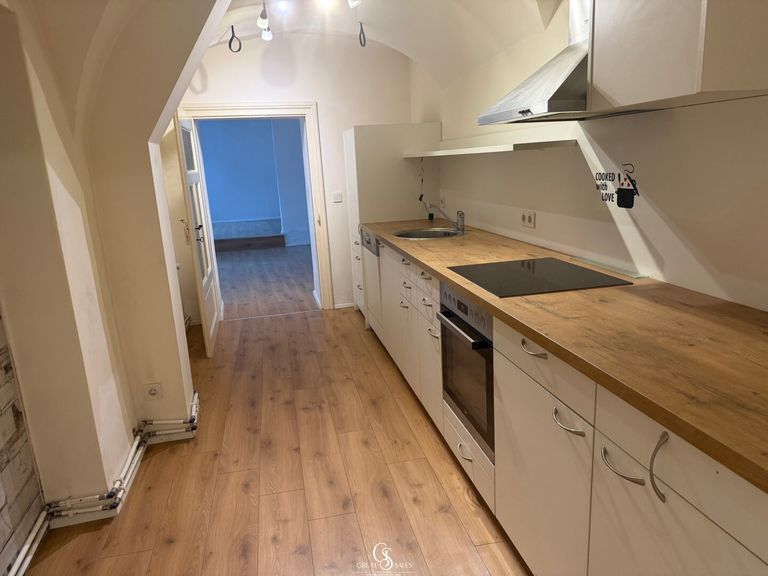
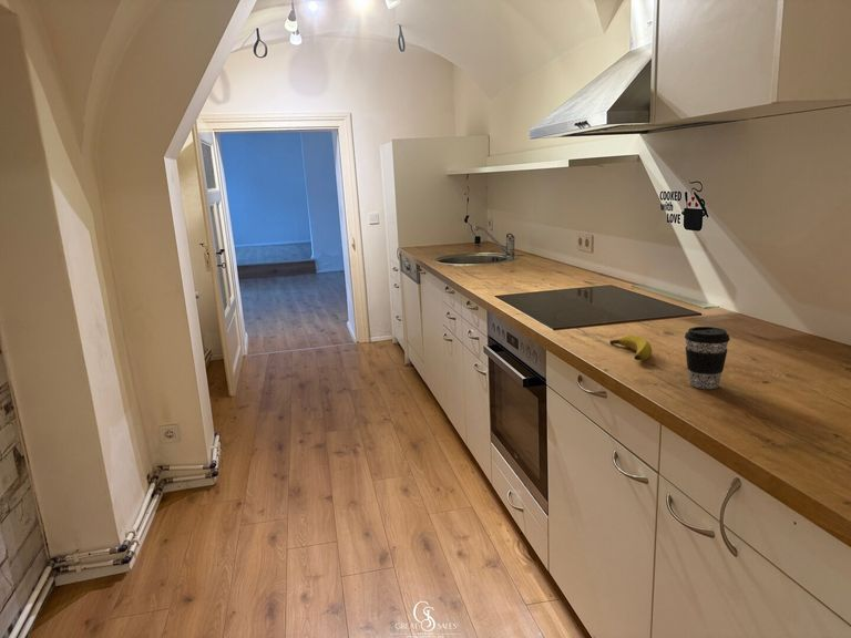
+ coffee cup (705, 358)
+ banana (632, 344)
